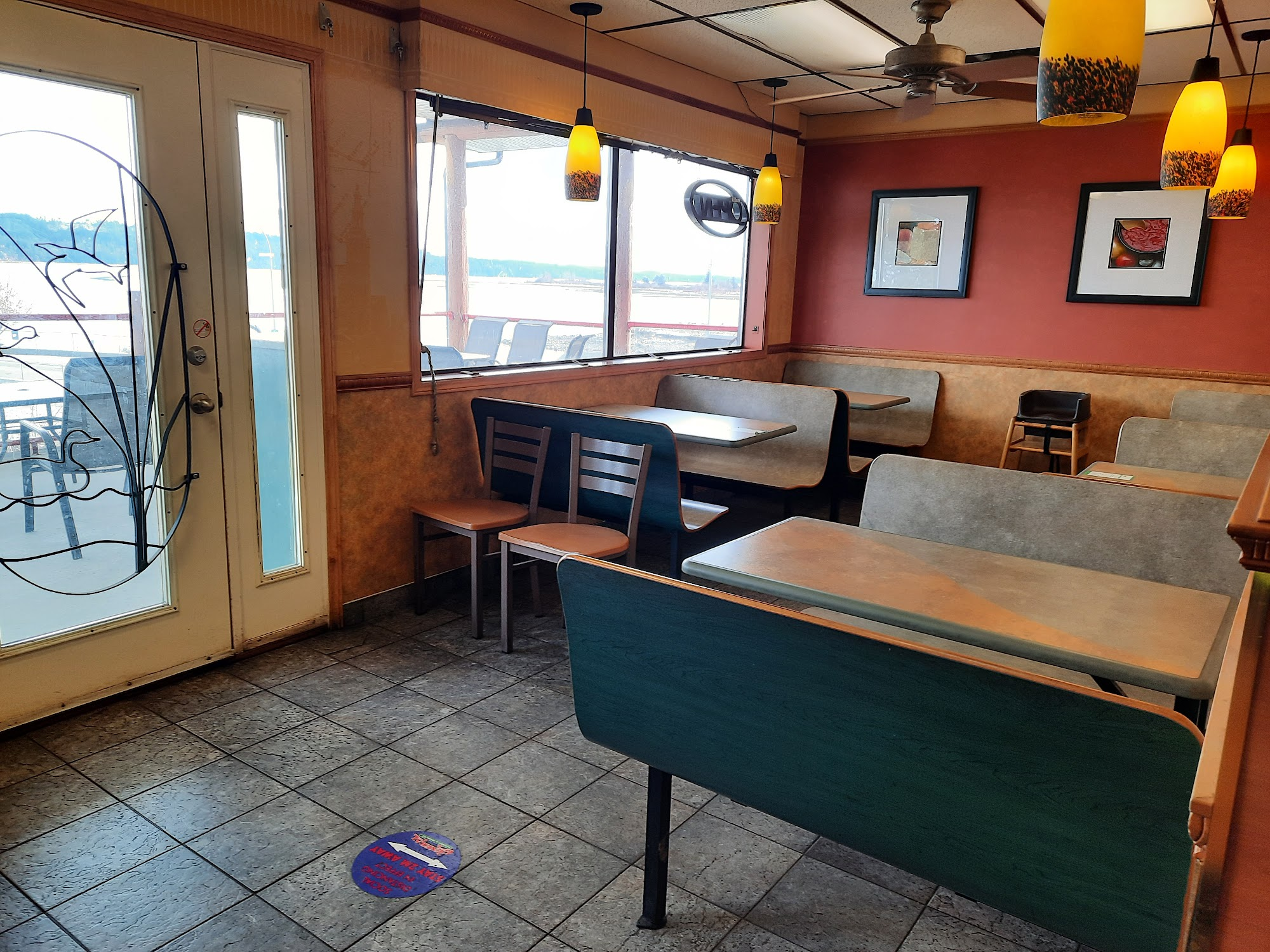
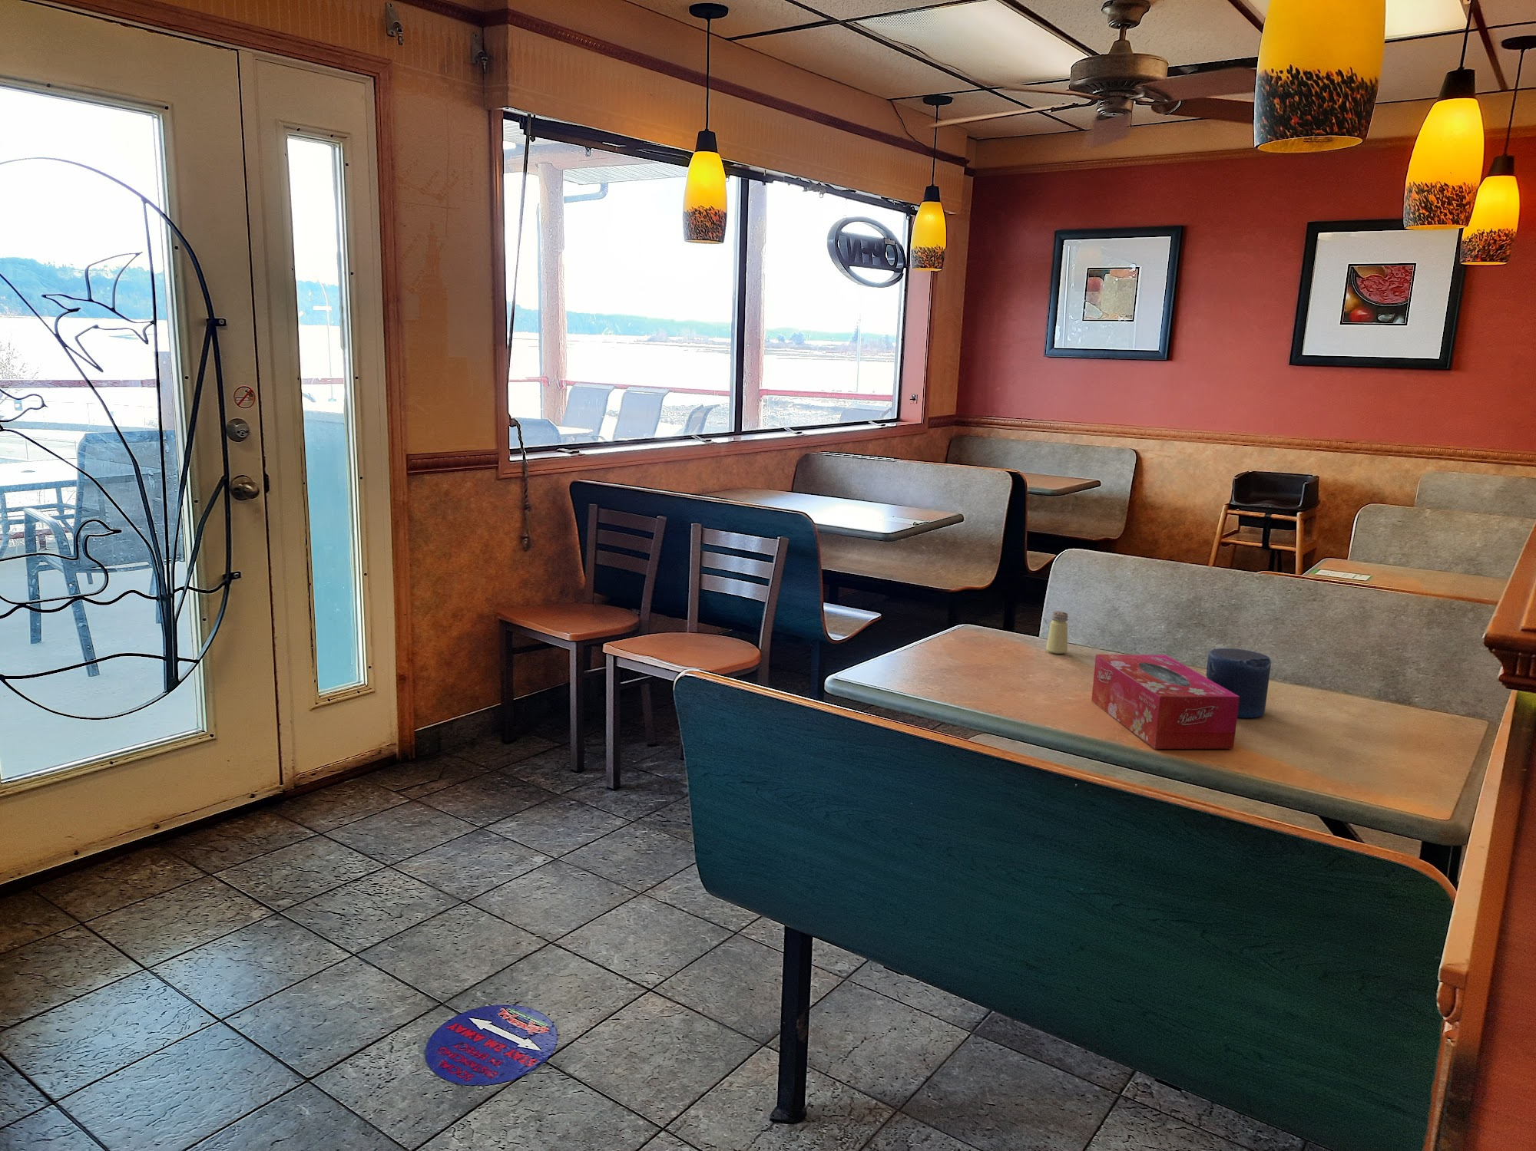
+ tissue box (1160, 699)
+ candle (1236, 682)
+ saltshaker (1057, 631)
